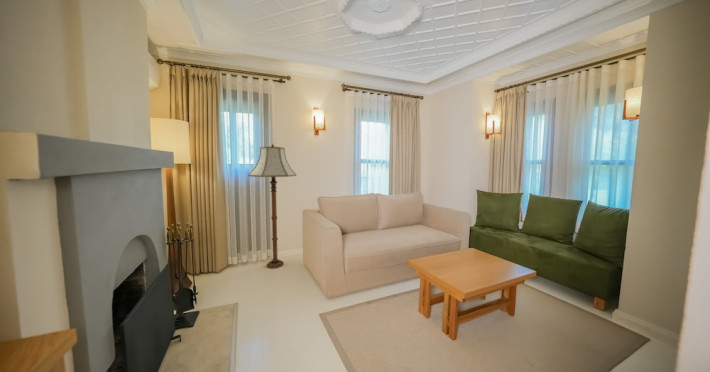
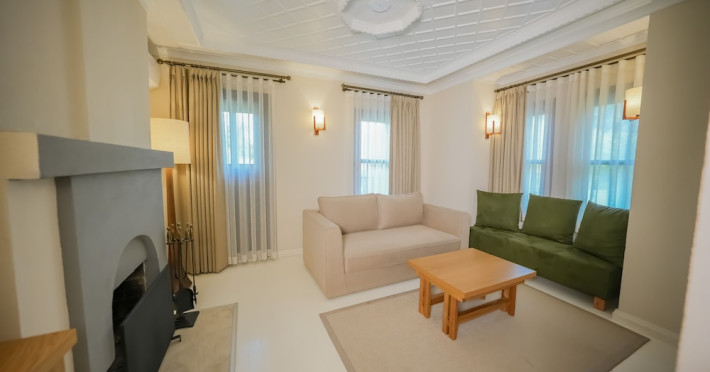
- floor lamp (273, 205)
